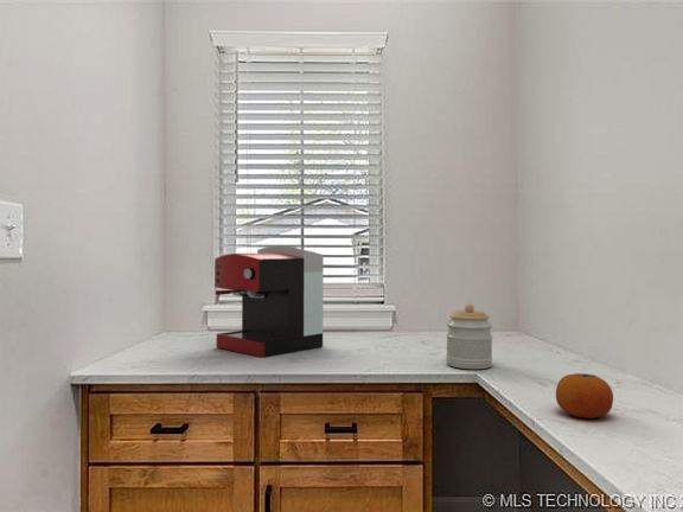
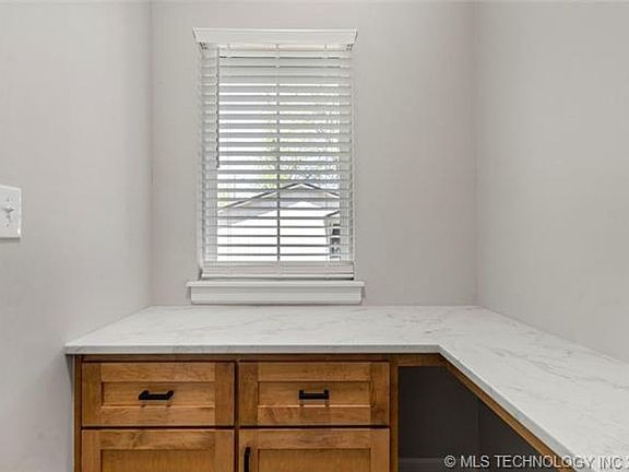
- coffee maker (260, 296)
- jar (468, 334)
- fruit (583, 395)
